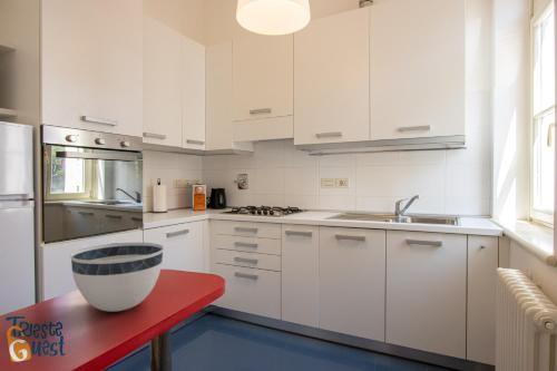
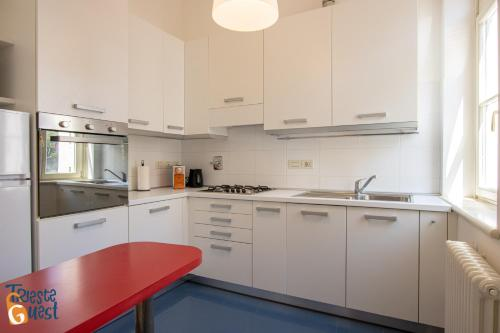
- bowl (119, 279)
